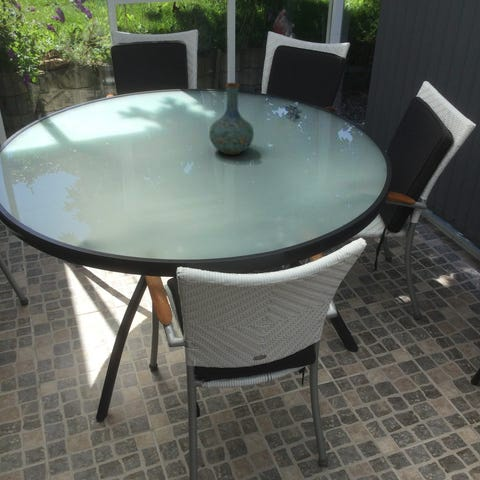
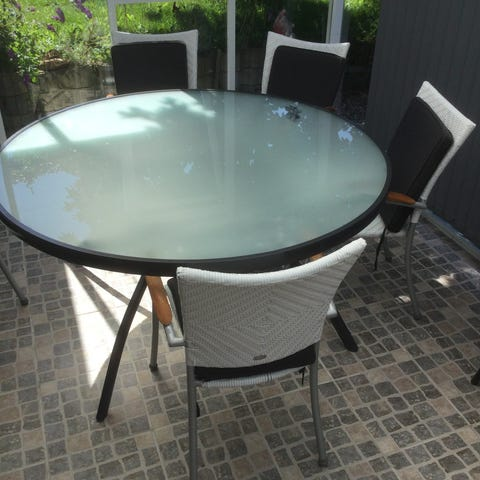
- vase (231, 119)
